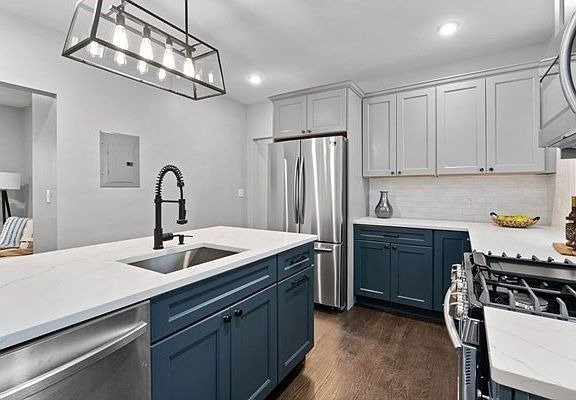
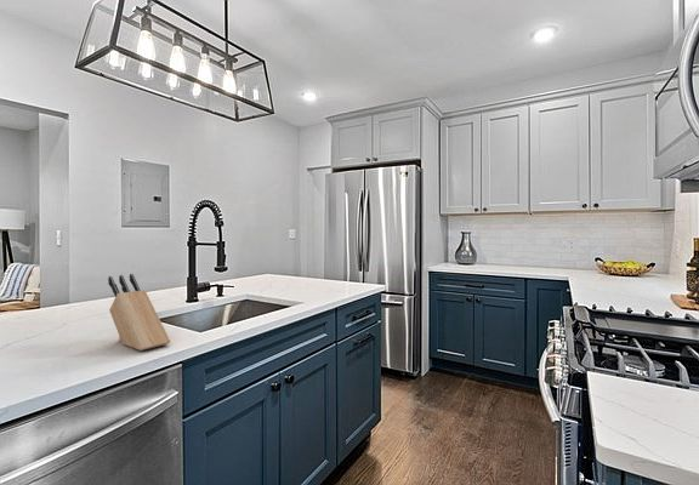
+ knife block (136, 308)
